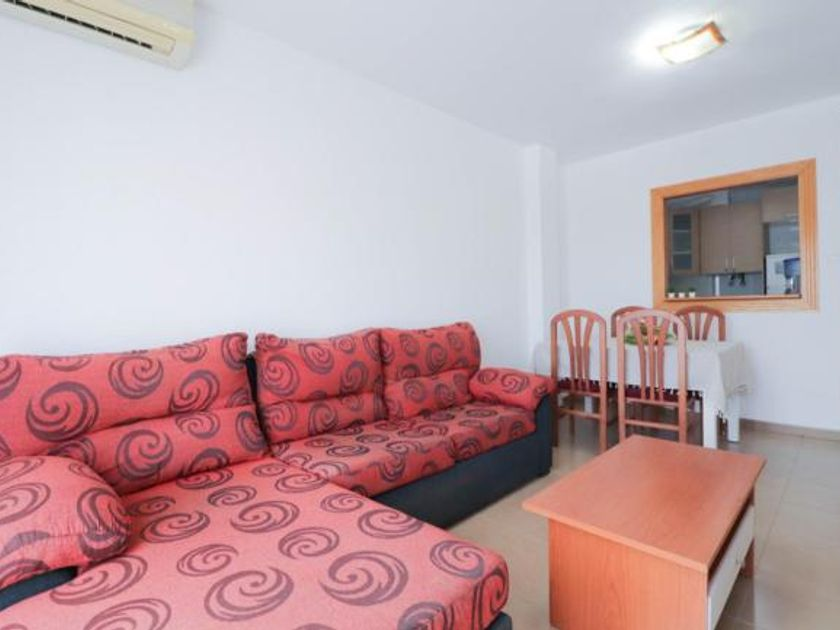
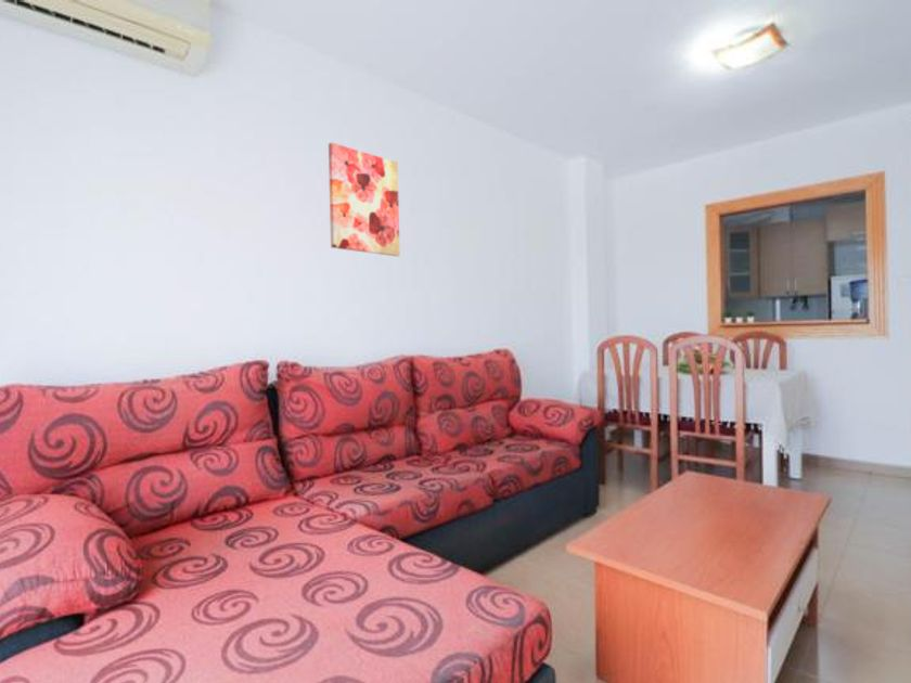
+ wall art (365, 203)
